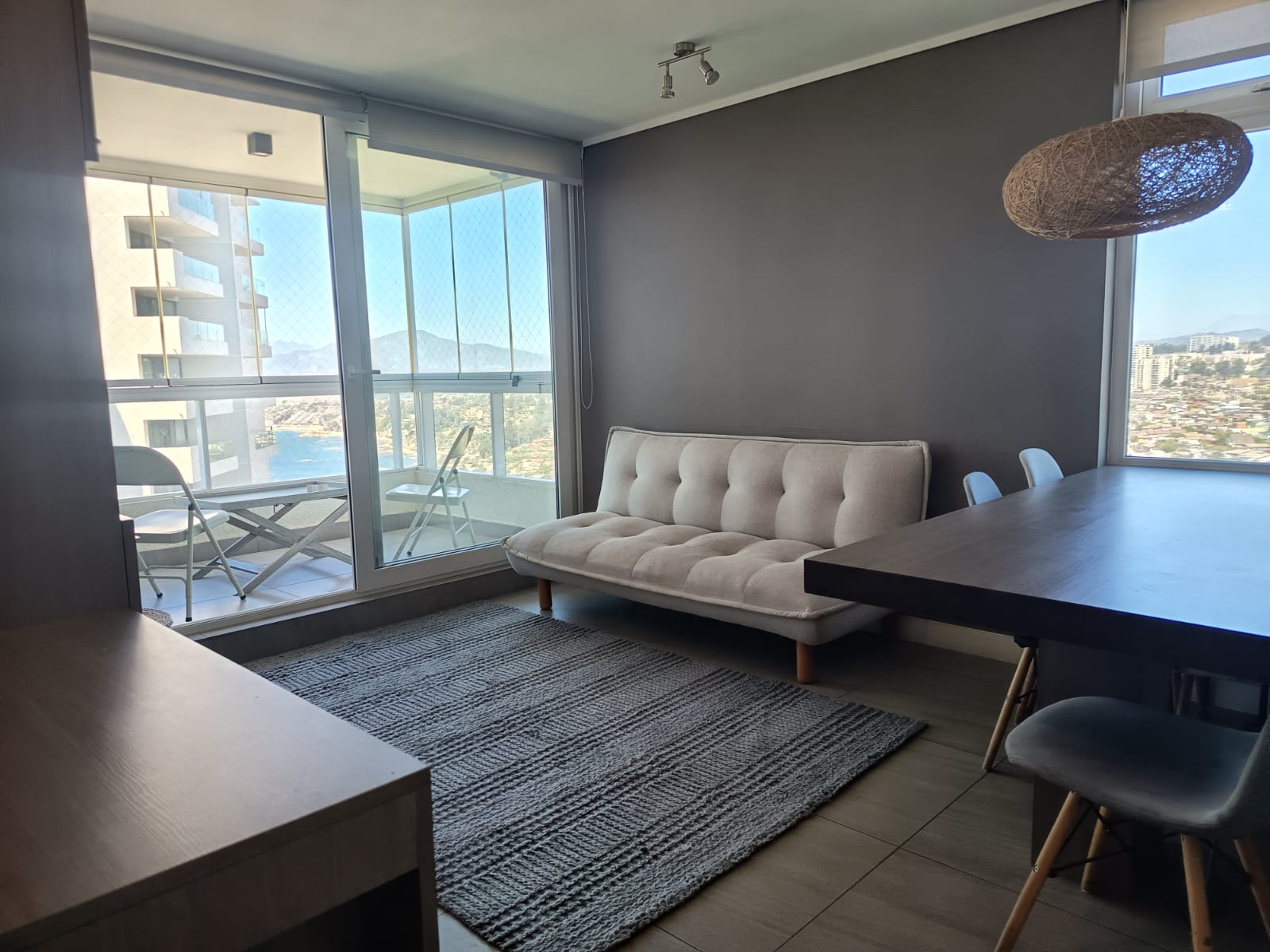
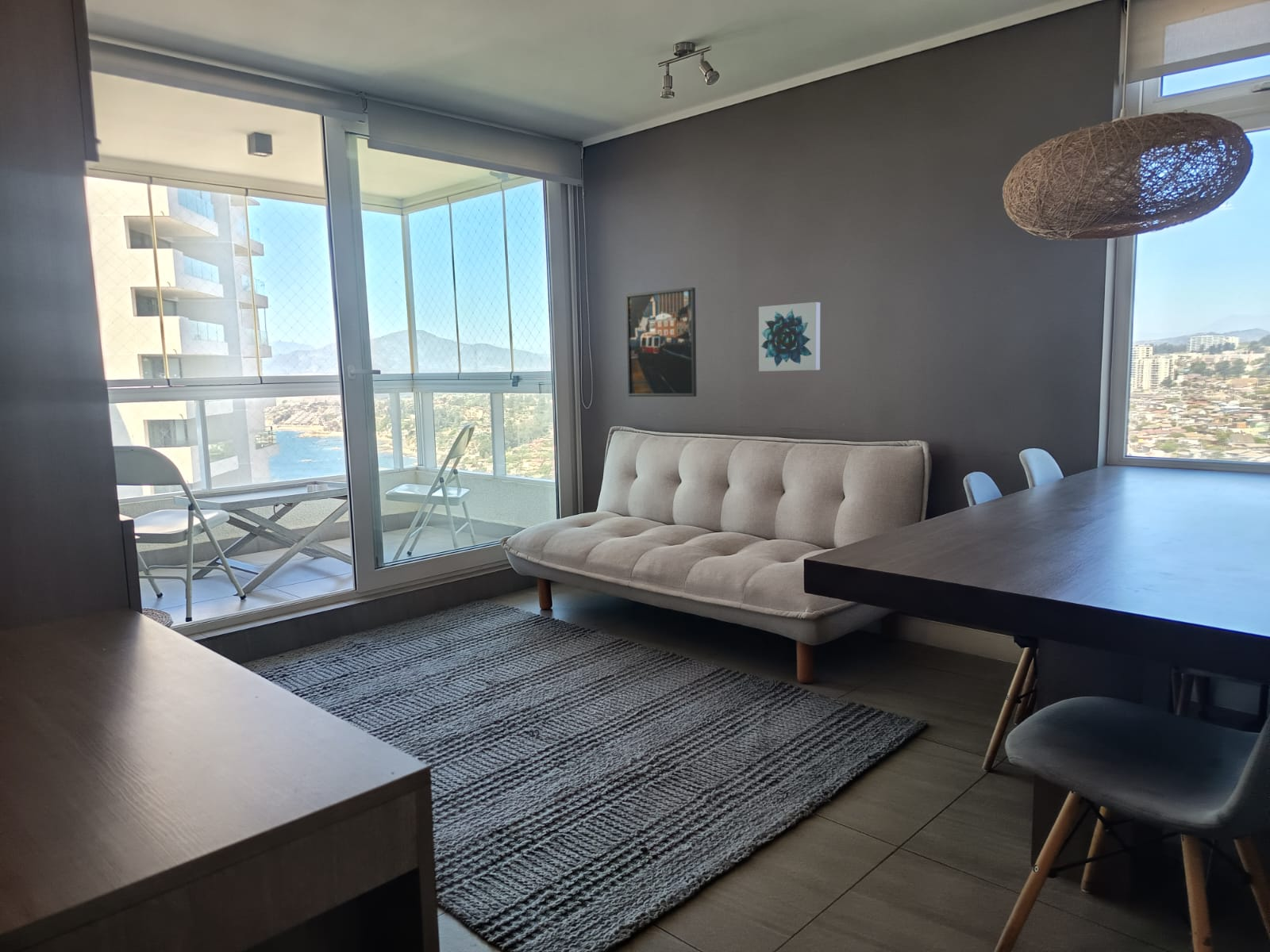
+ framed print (660, 344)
+ wall art (788, 337)
